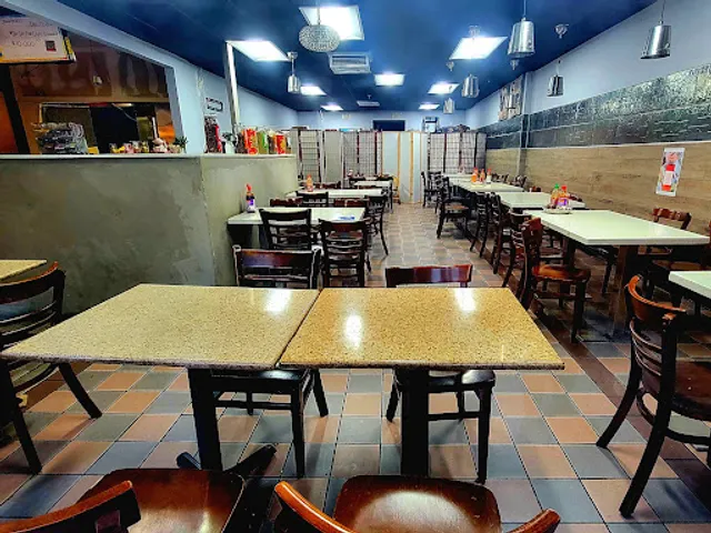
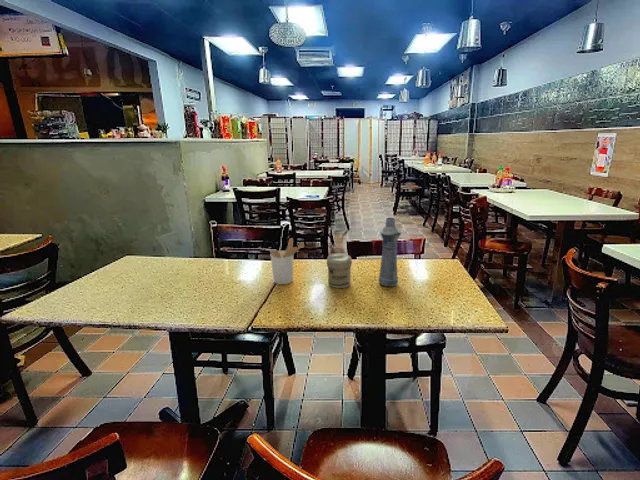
+ utensil holder (286, 262)
+ bottle (389, 251)
+ jar (339, 270)
